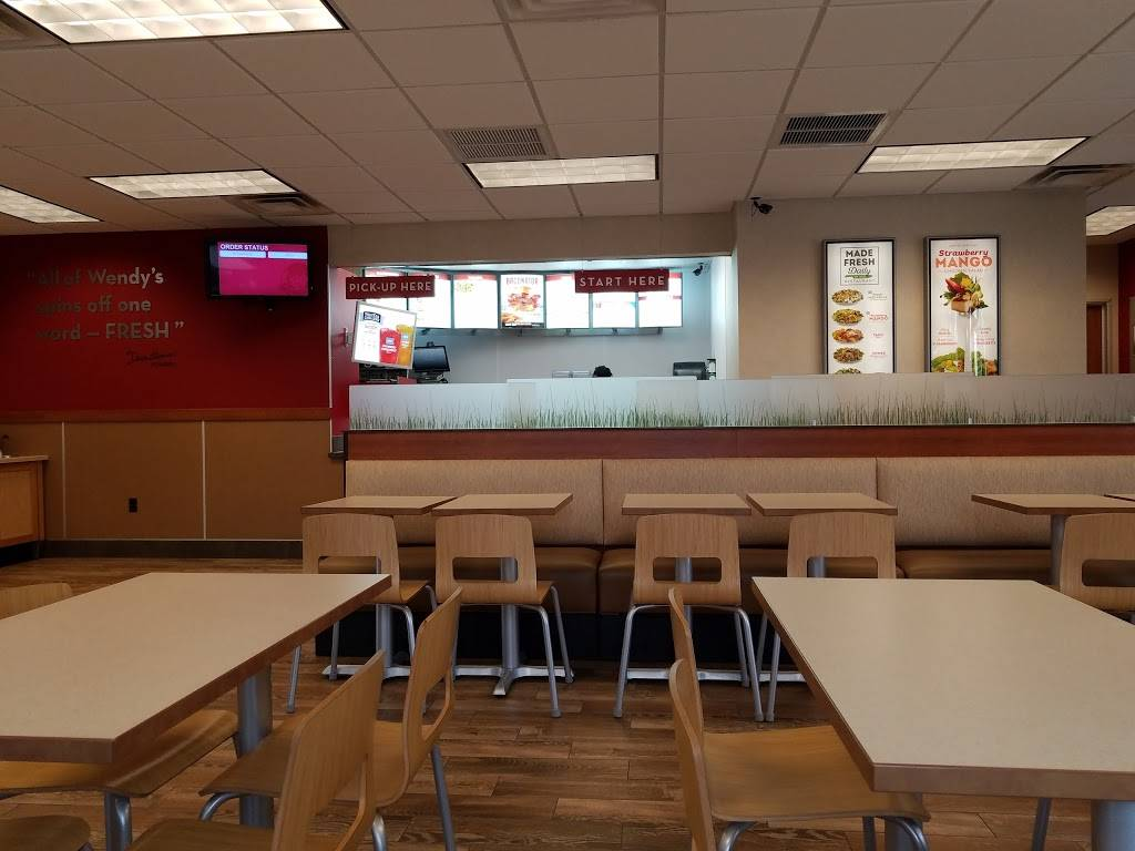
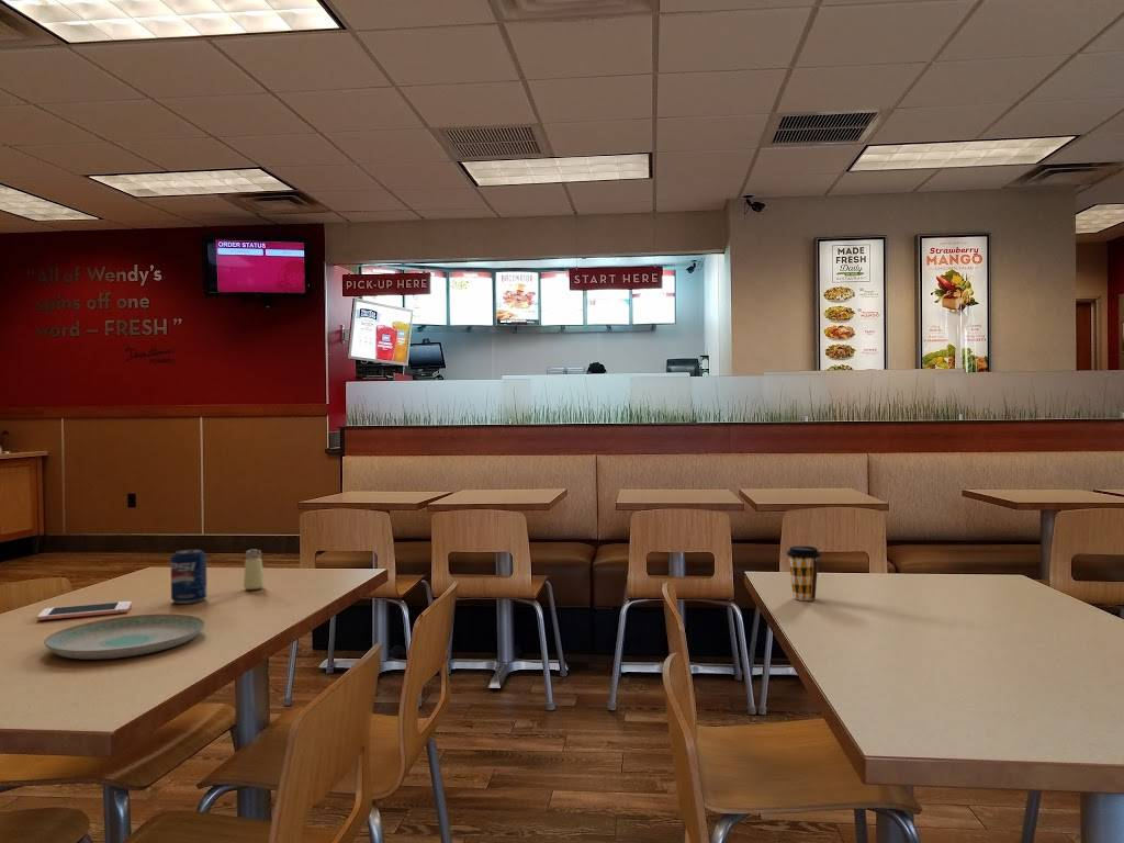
+ plate (127, 636)
+ saltshaker (254, 569)
+ coffee cup (803, 573)
+ cell phone (86, 610)
+ beverage can (189, 575)
